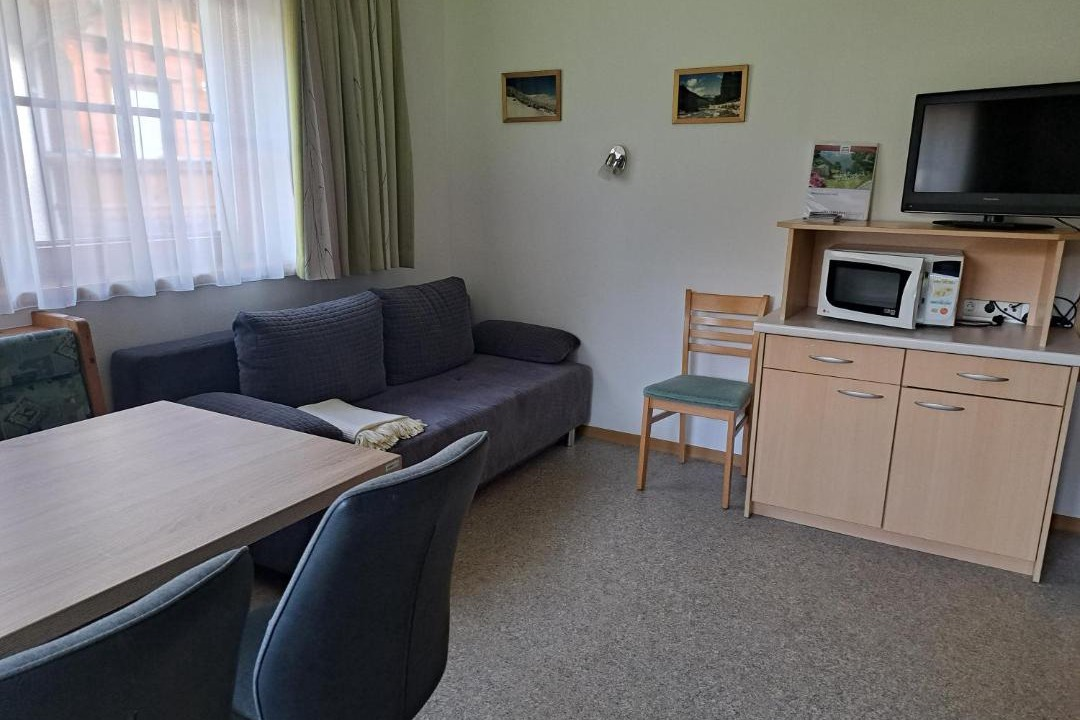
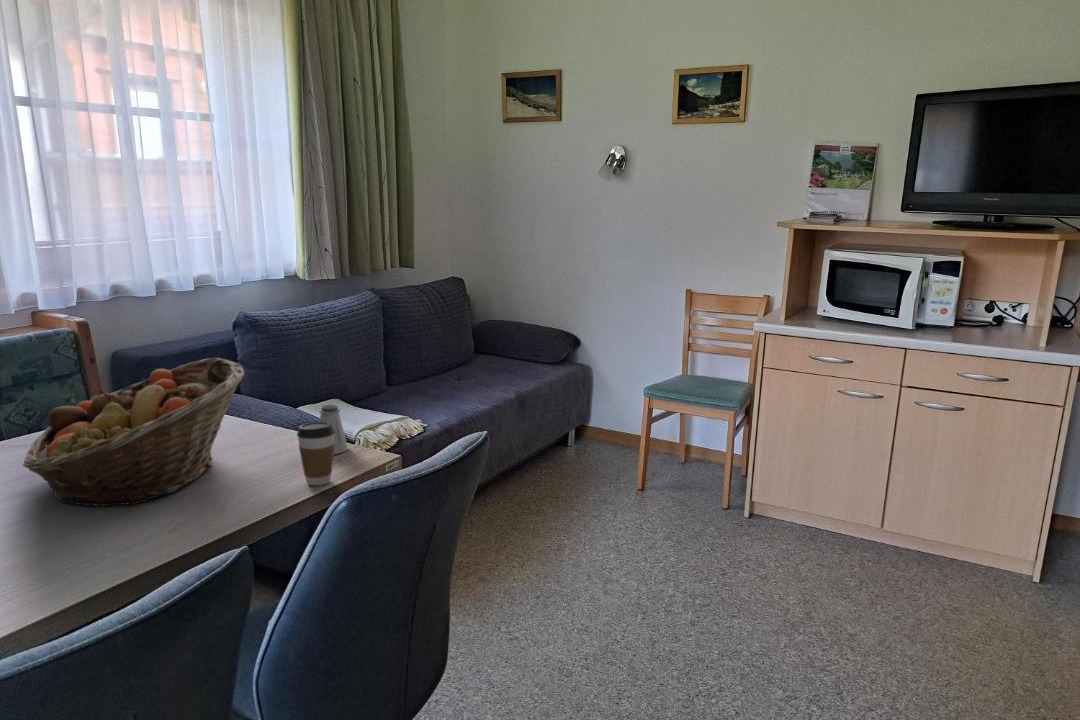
+ coffee cup (317, 453)
+ fruit basket (142, 424)
+ saltshaker (333, 427)
